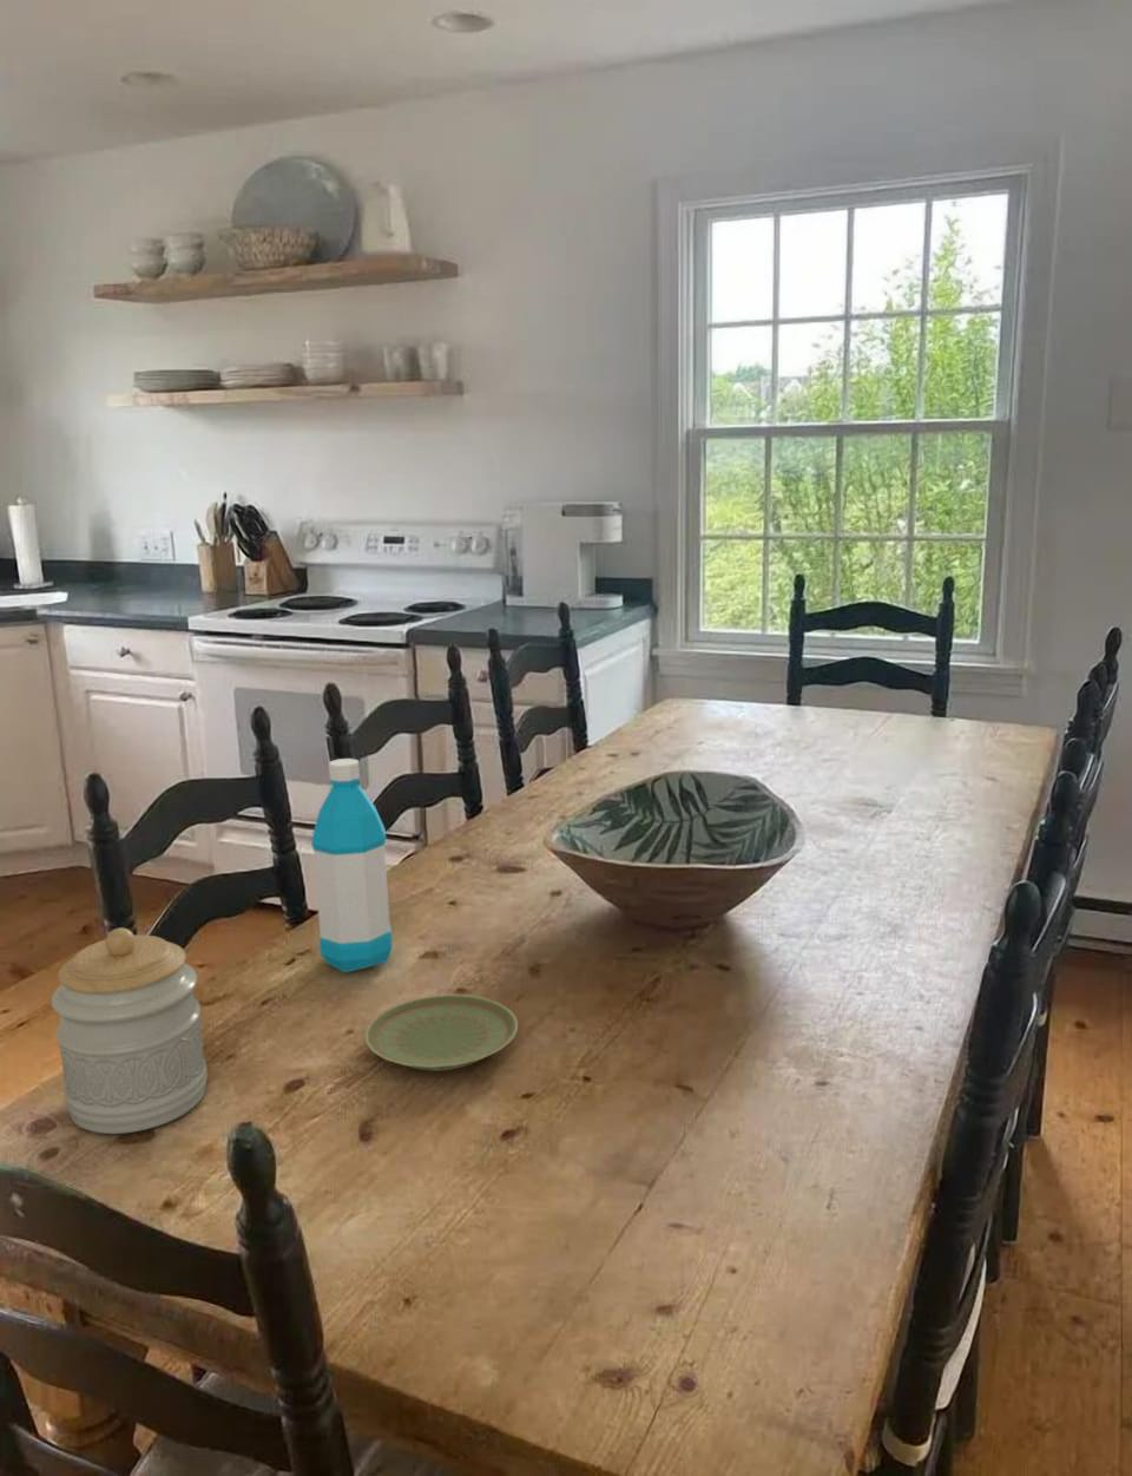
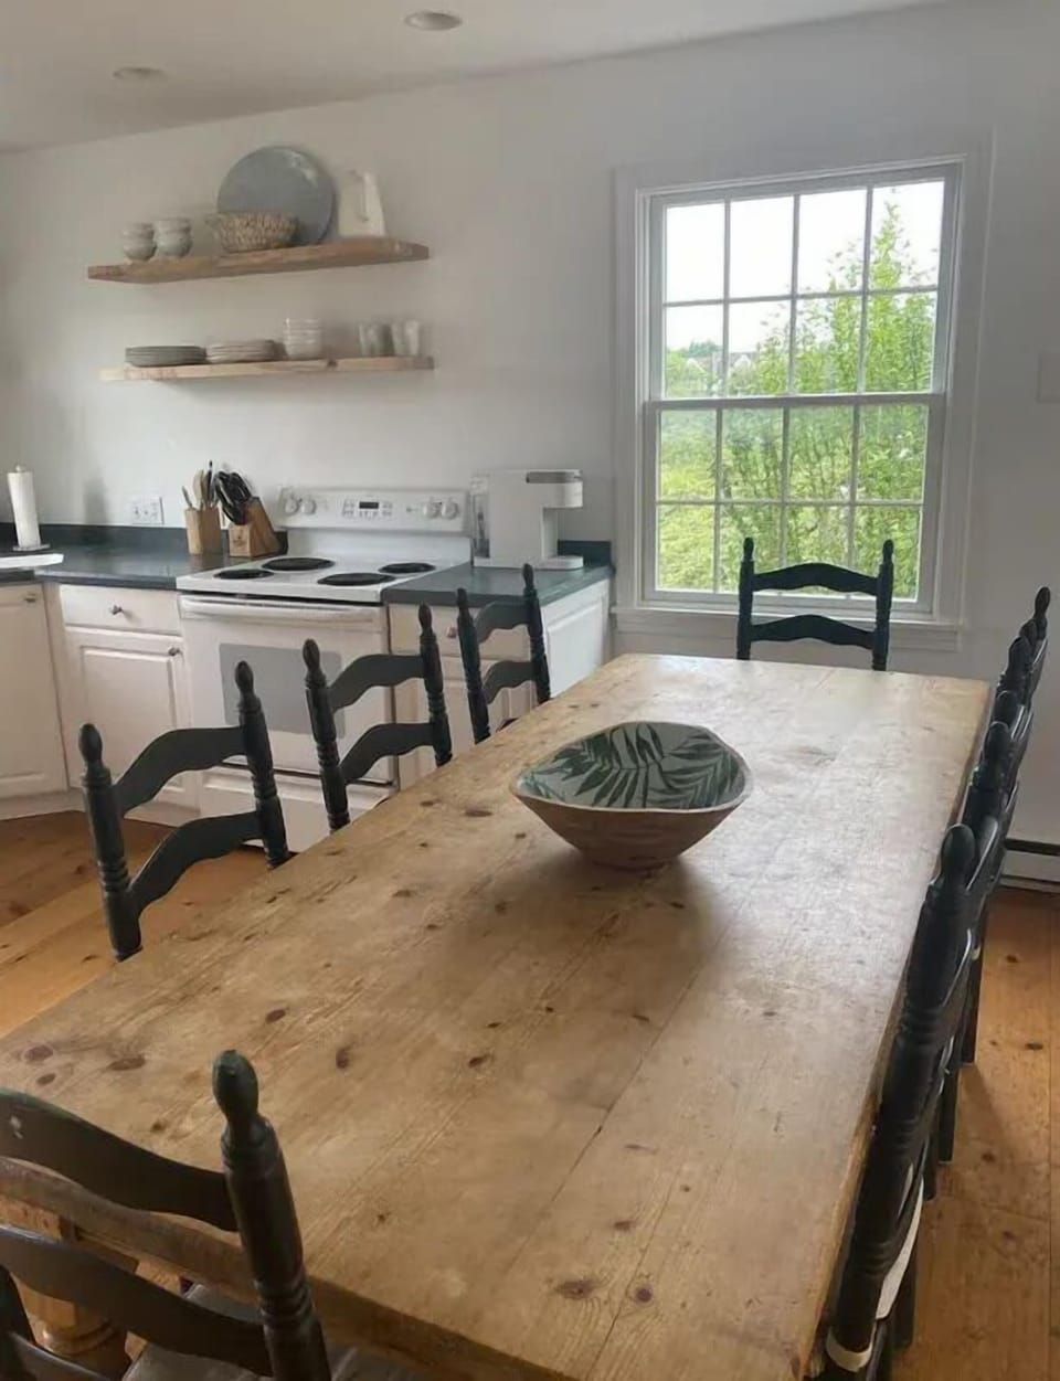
- water bottle (351, 863)
- plate (442, 1036)
- jar (128, 1016)
